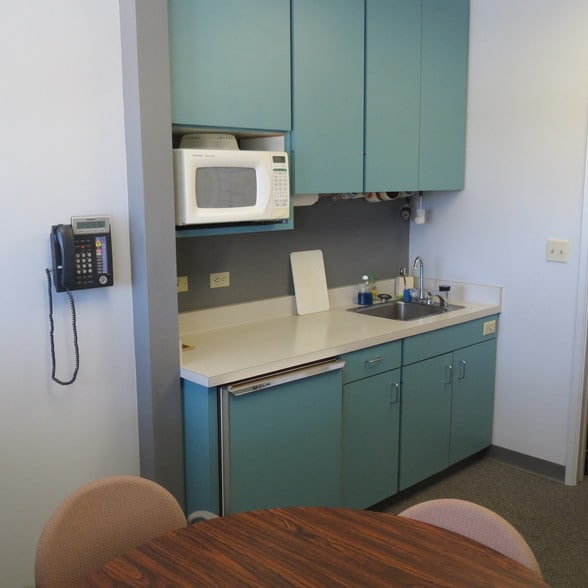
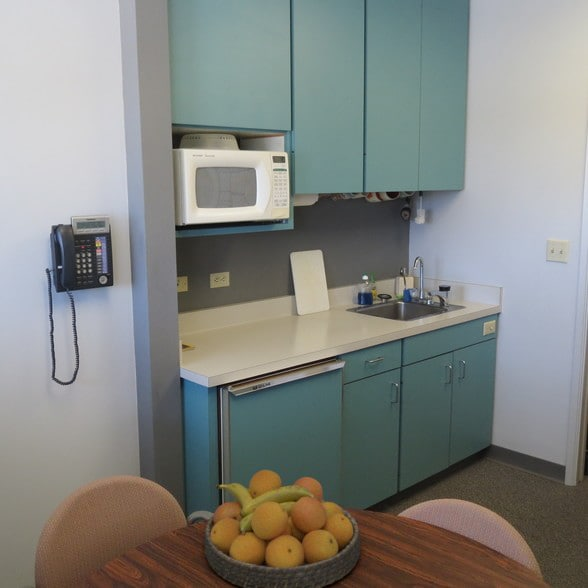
+ fruit bowl (282, 517)
